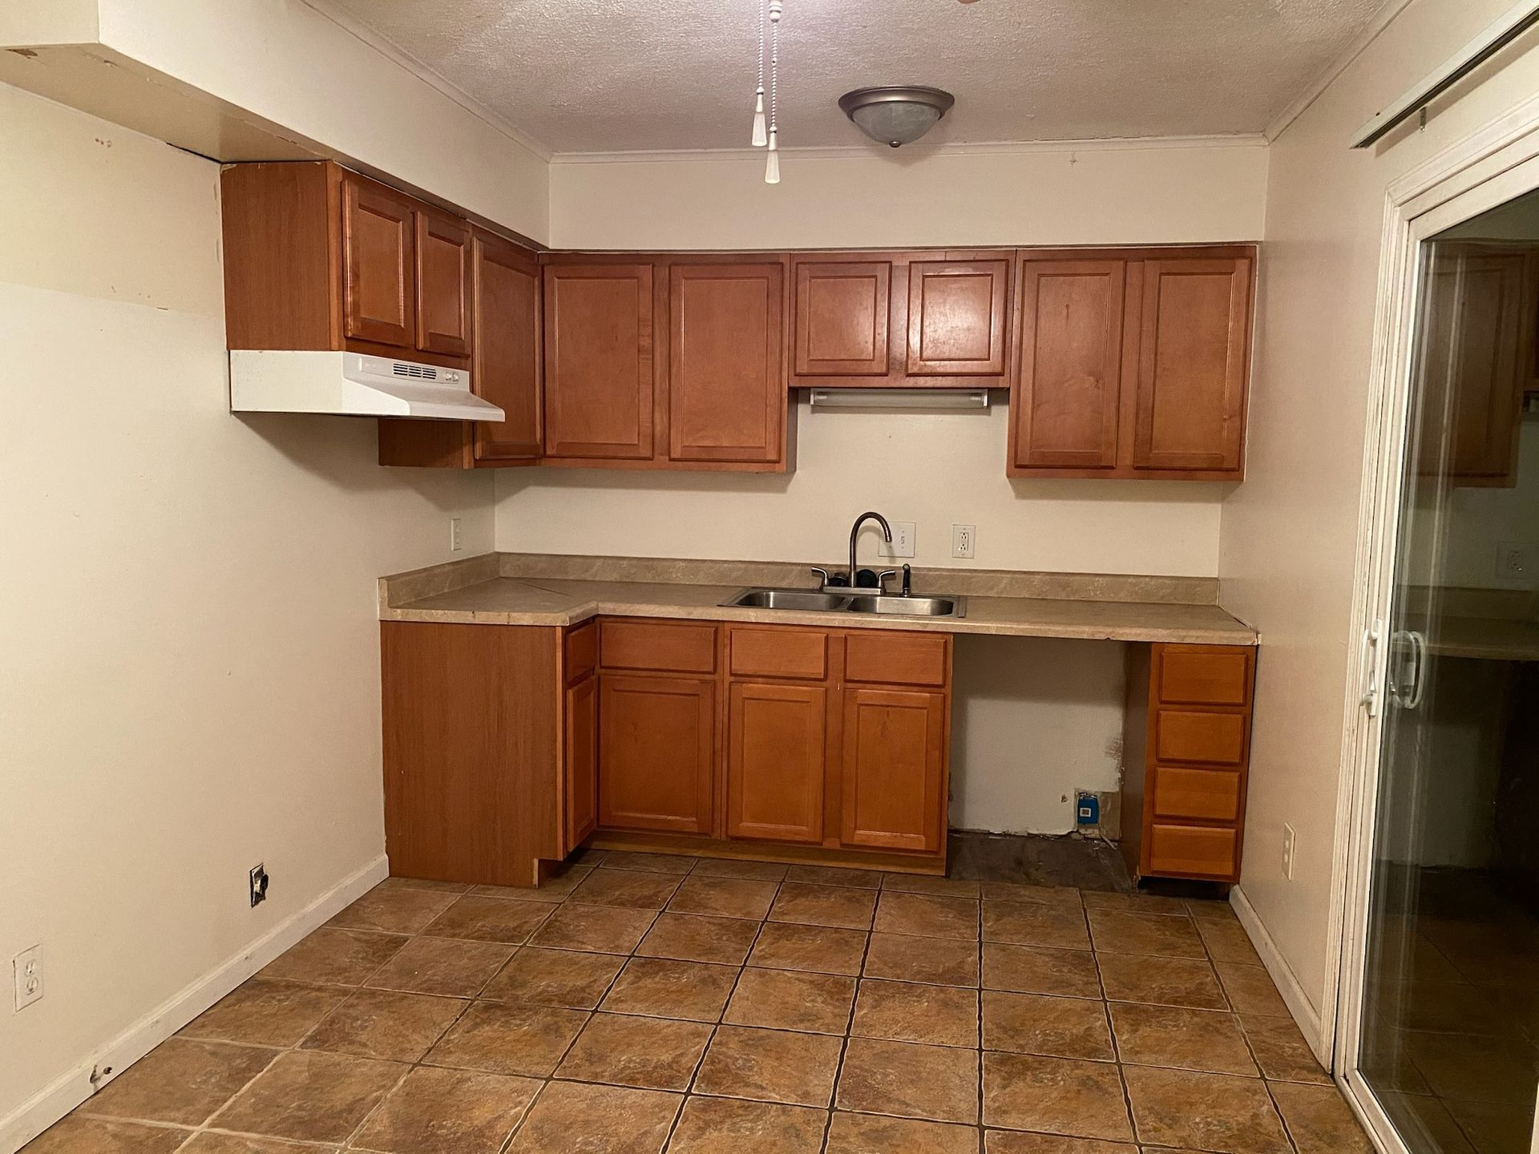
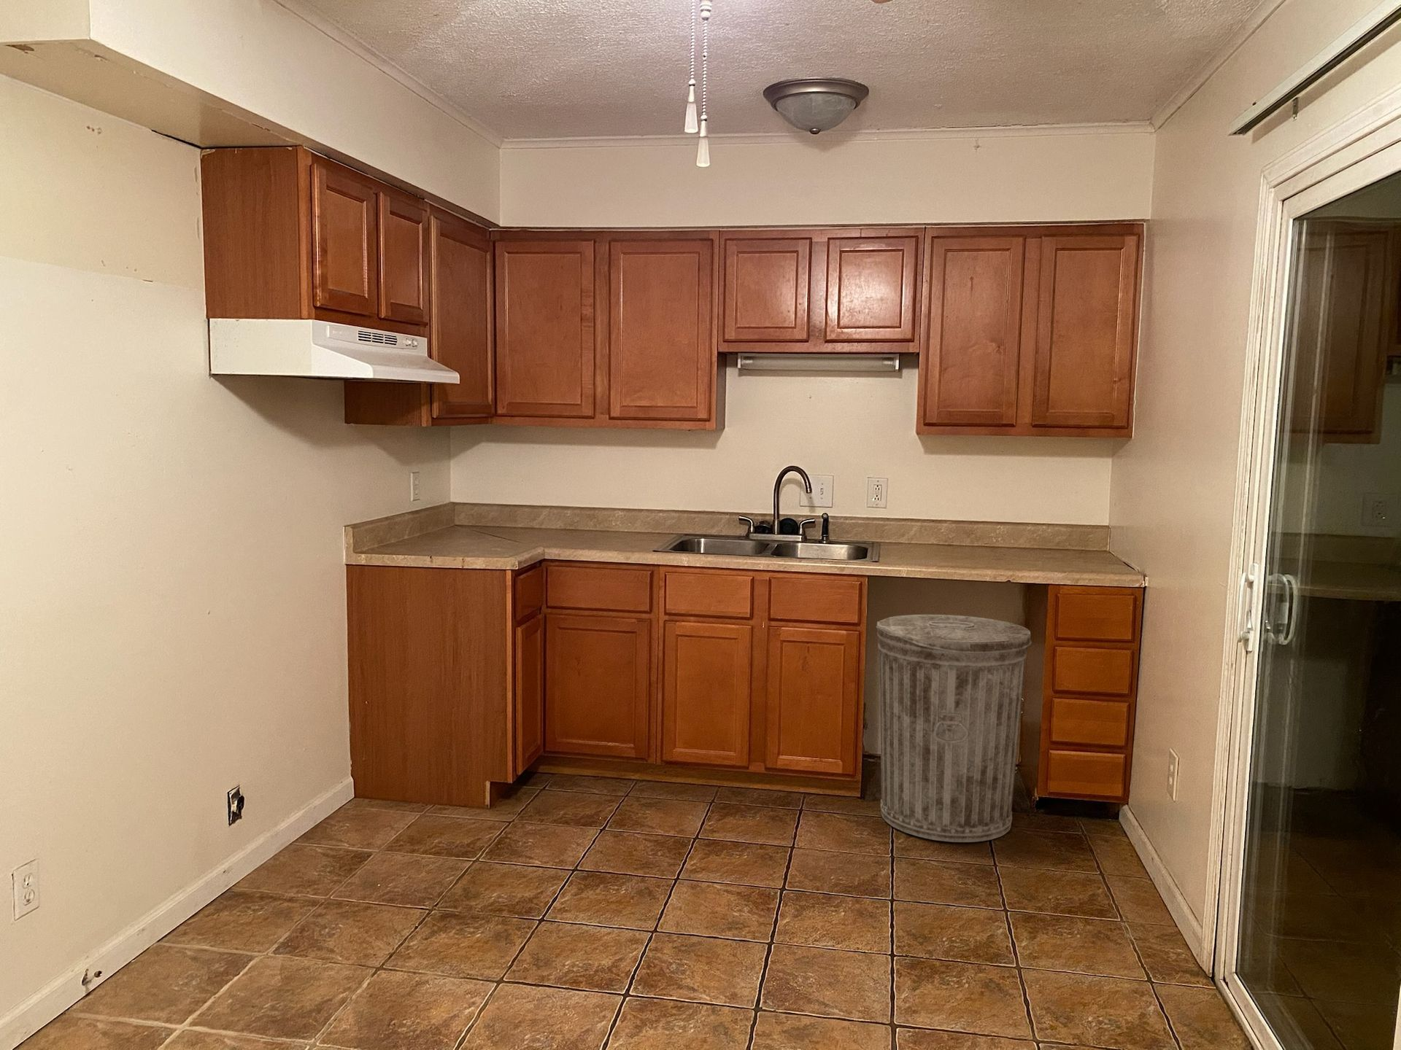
+ trash can (949, 721)
